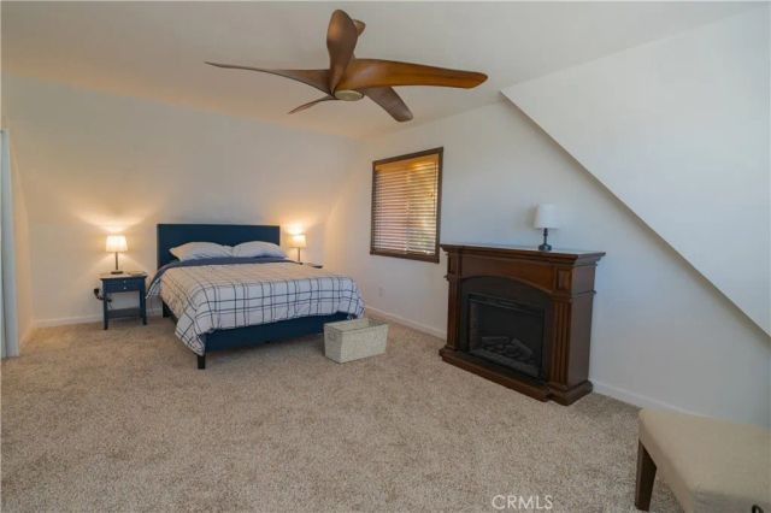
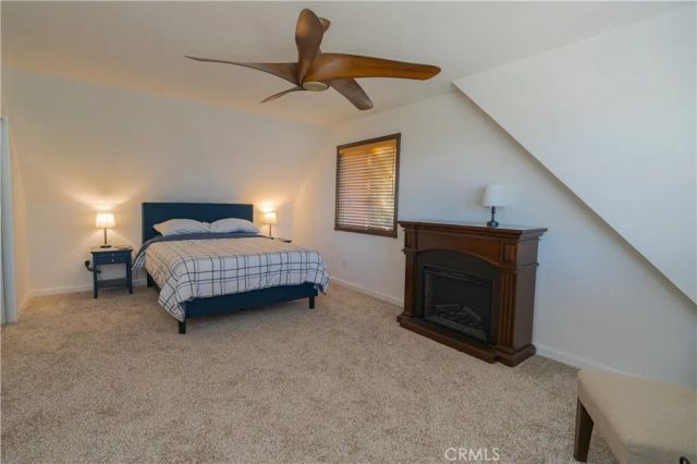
- storage bin (355, 338)
